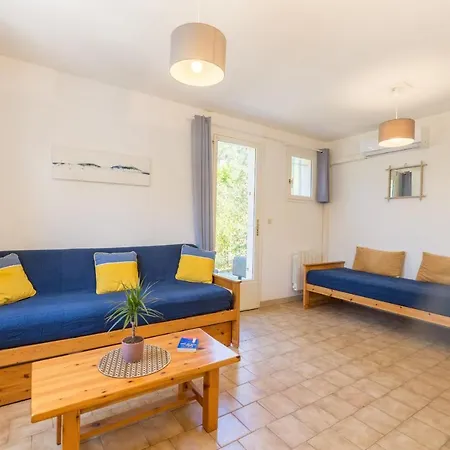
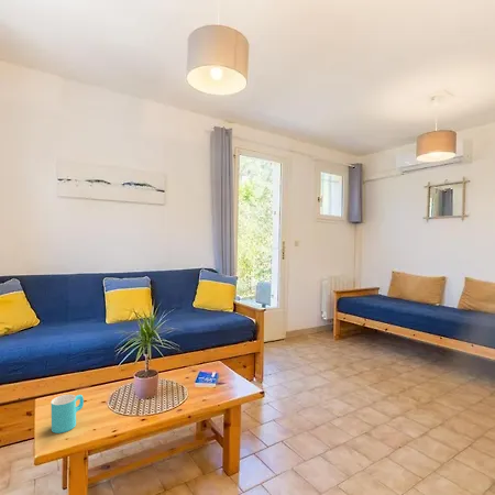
+ cup (68, 411)
